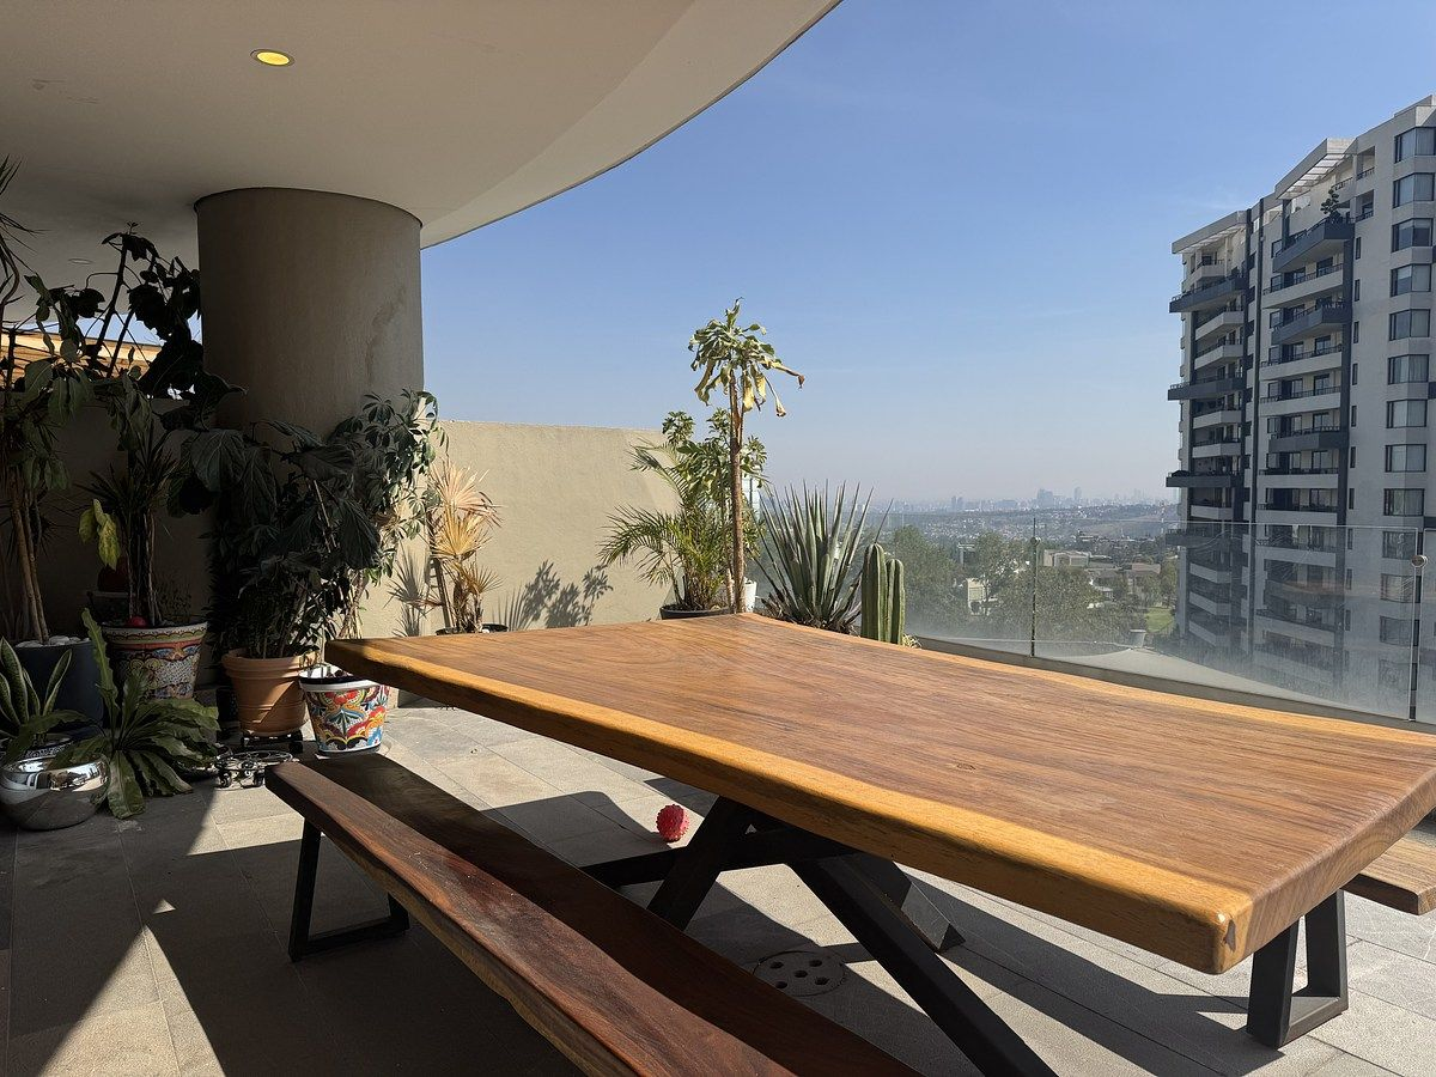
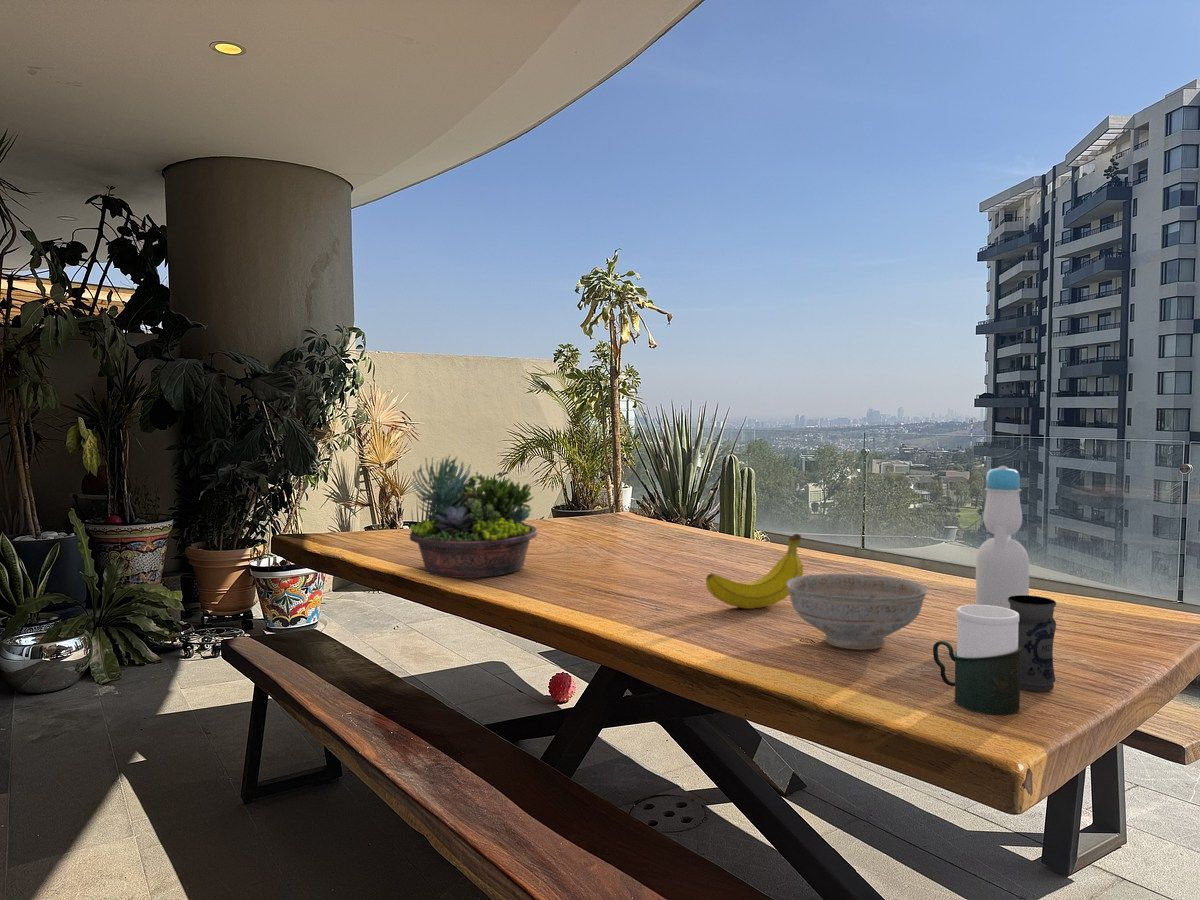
+ bottle (1002, 553)
+ cup (974, 655)
+ fruit (758, 579)
+ decorative bowl (854, 612)
+ succulent planter (475, 511)
+ jar (1031, 642)
